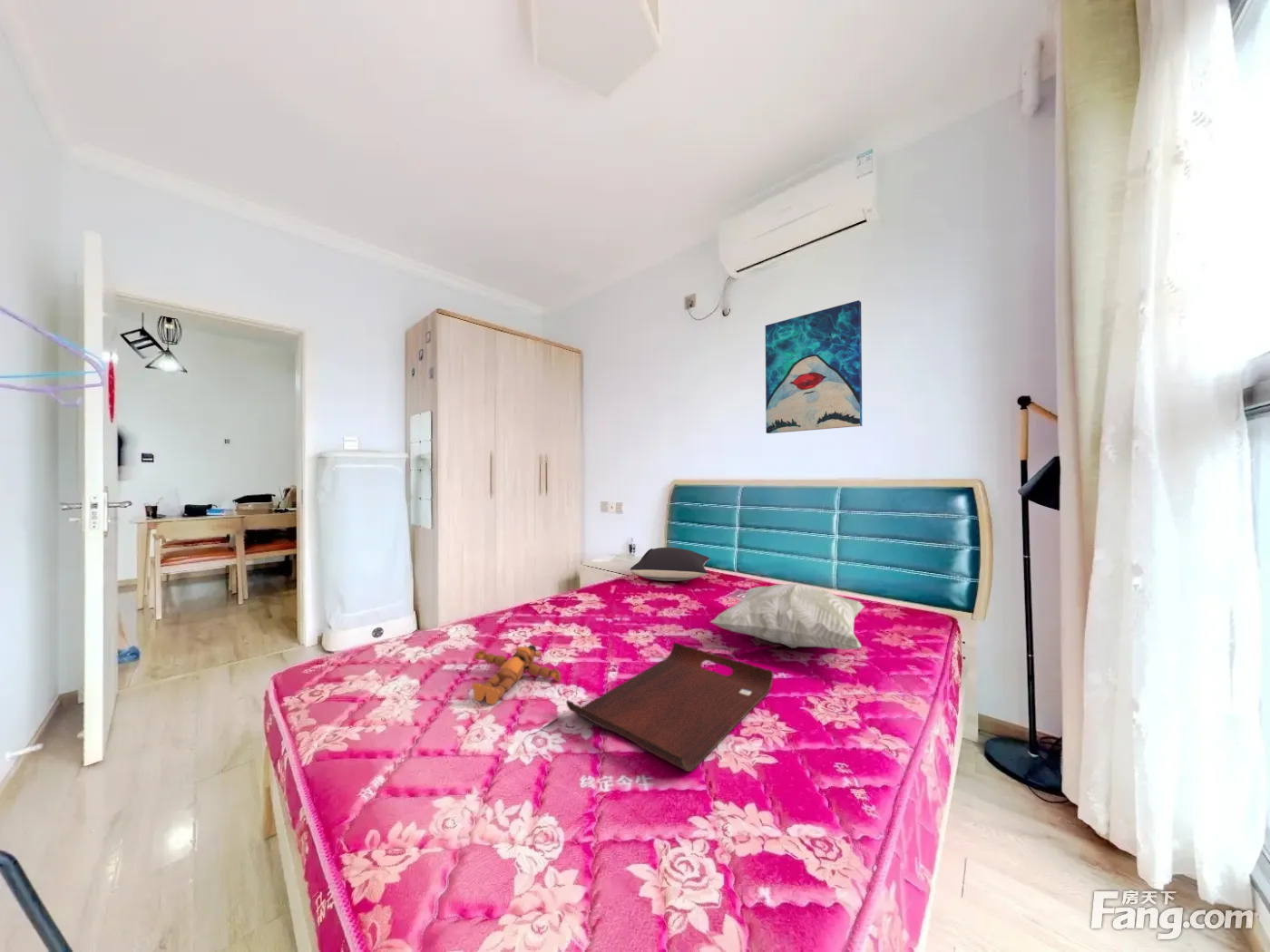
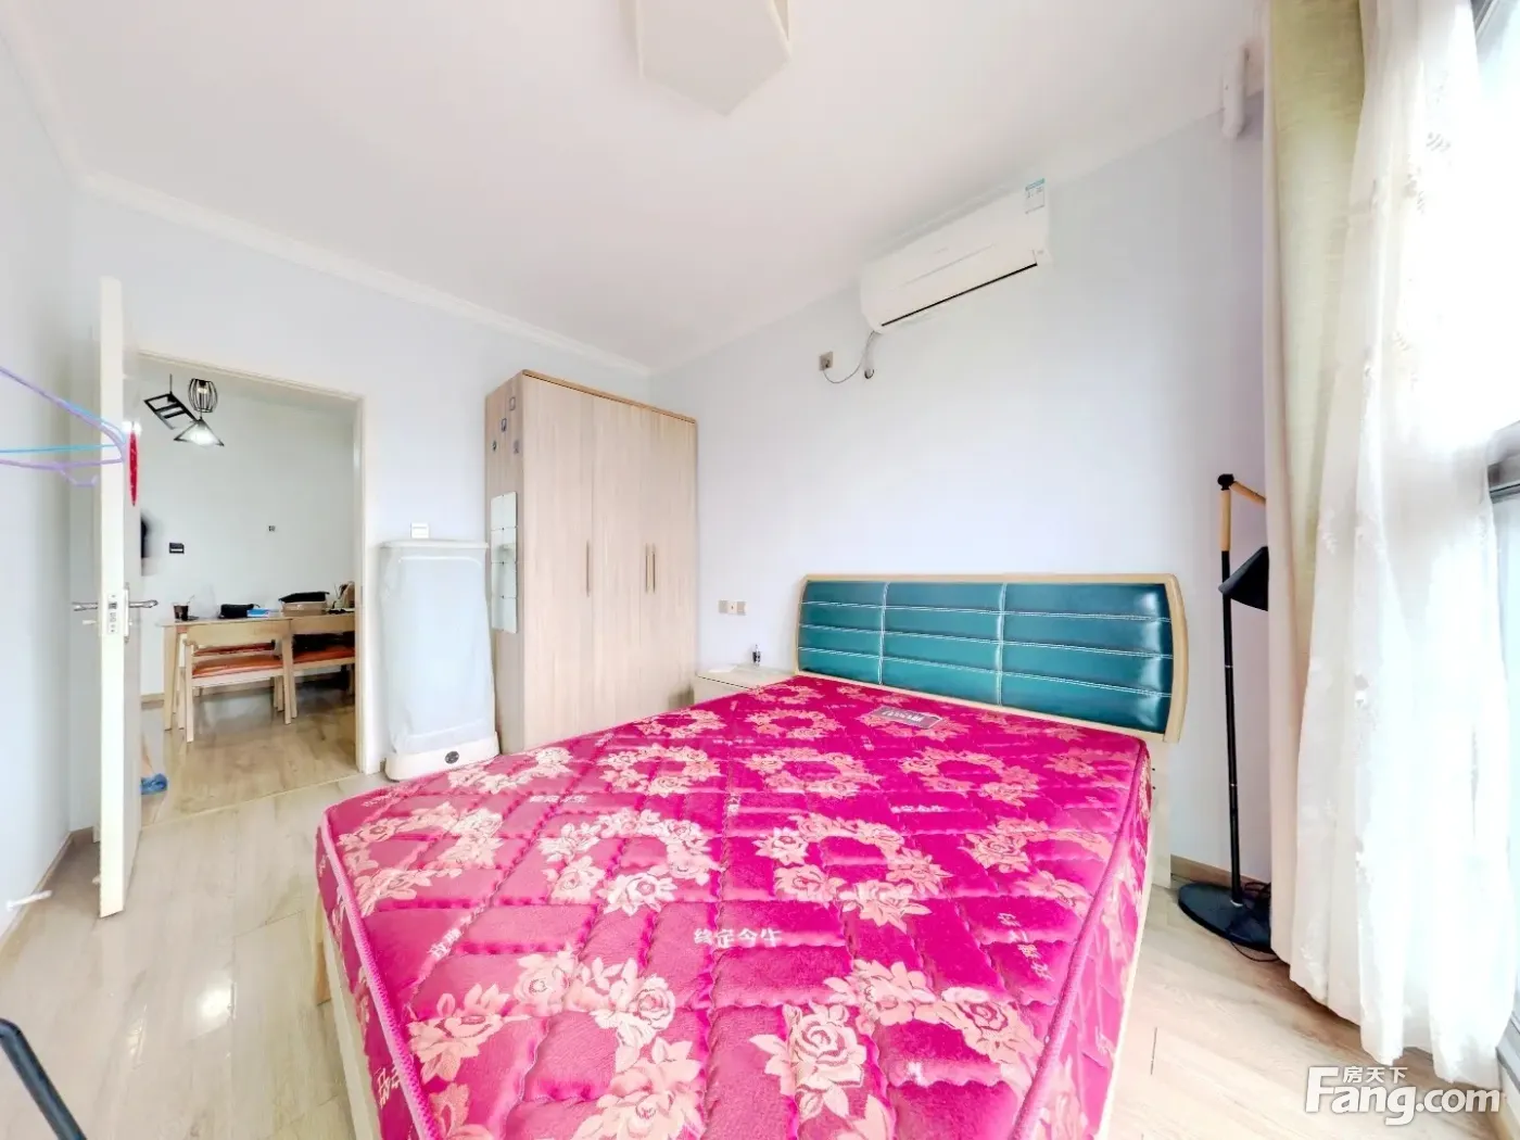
- teddy bear (511, 668)
- pillow (672, 563)
- wall art (810, 372)
- serving tray (677, 694)
- decorative pillow (792, 613)
